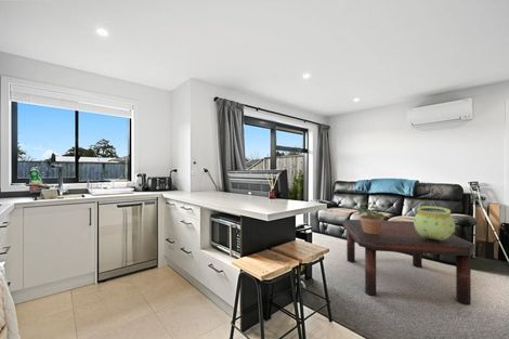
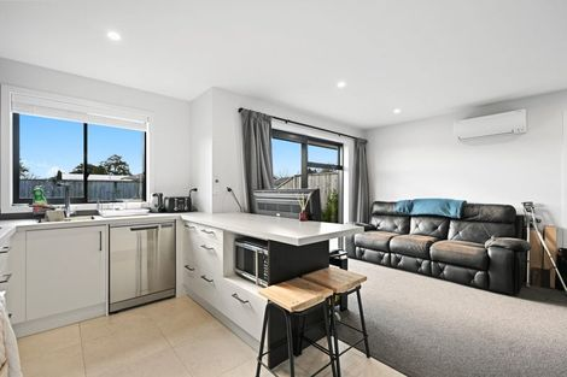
- coffee table (396, 251)
- decorative container (433, 223)
- potted plant (370, 218)
